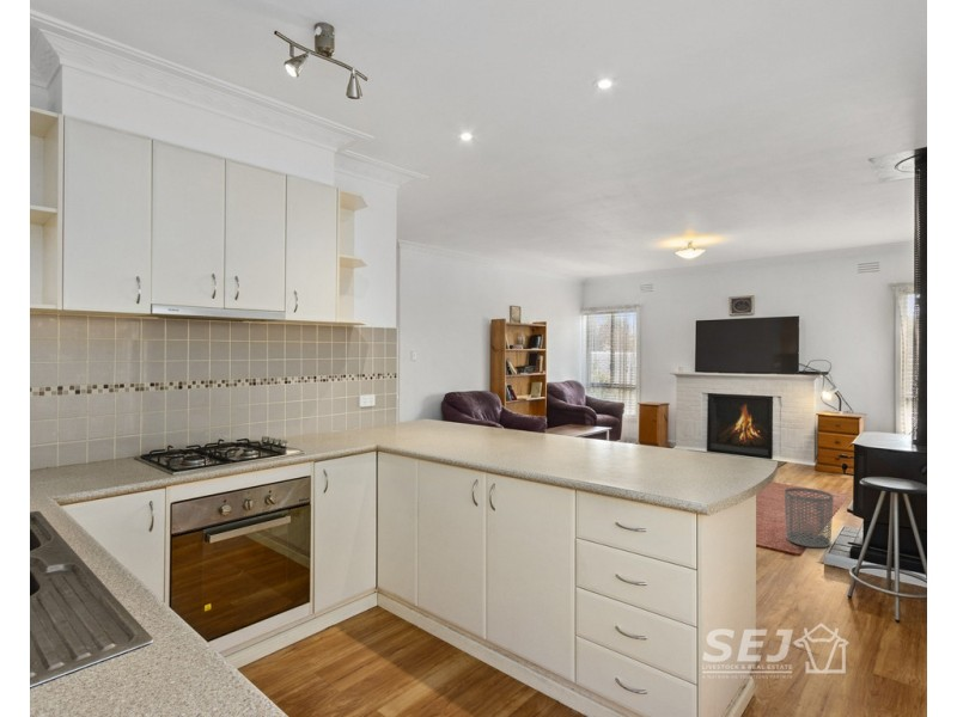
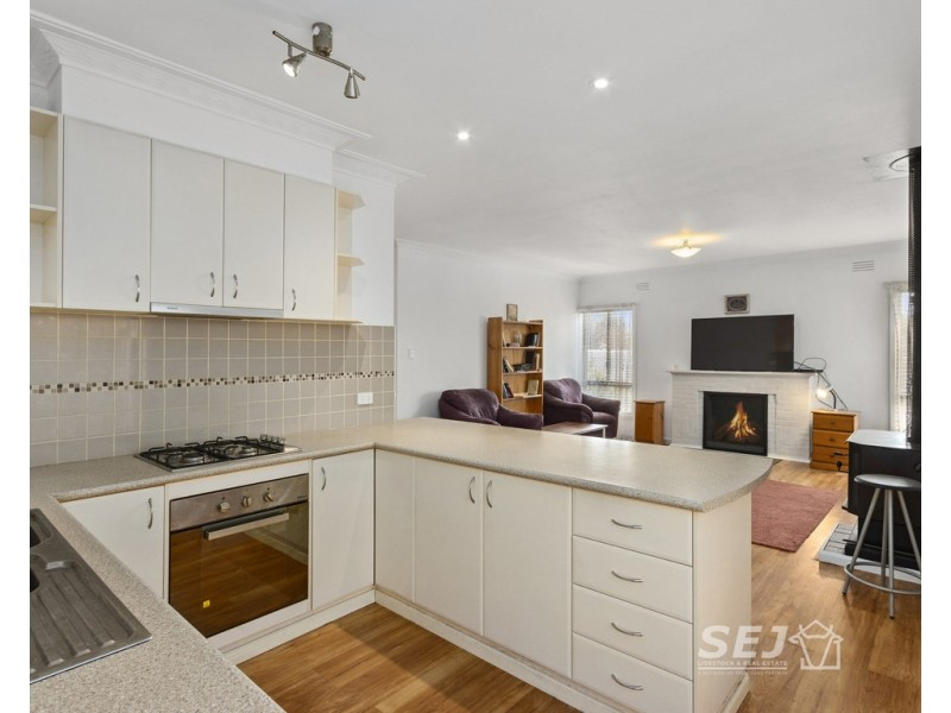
- waste bin (807, 516)
